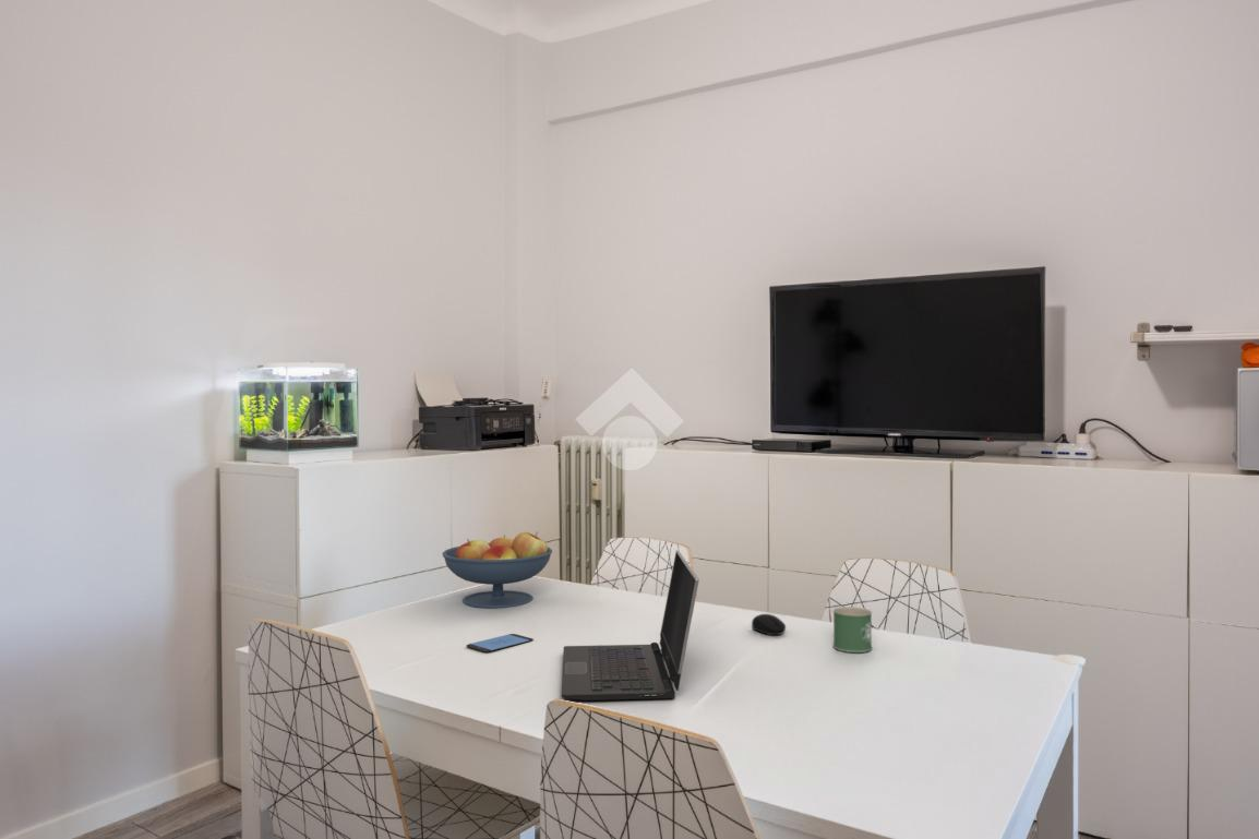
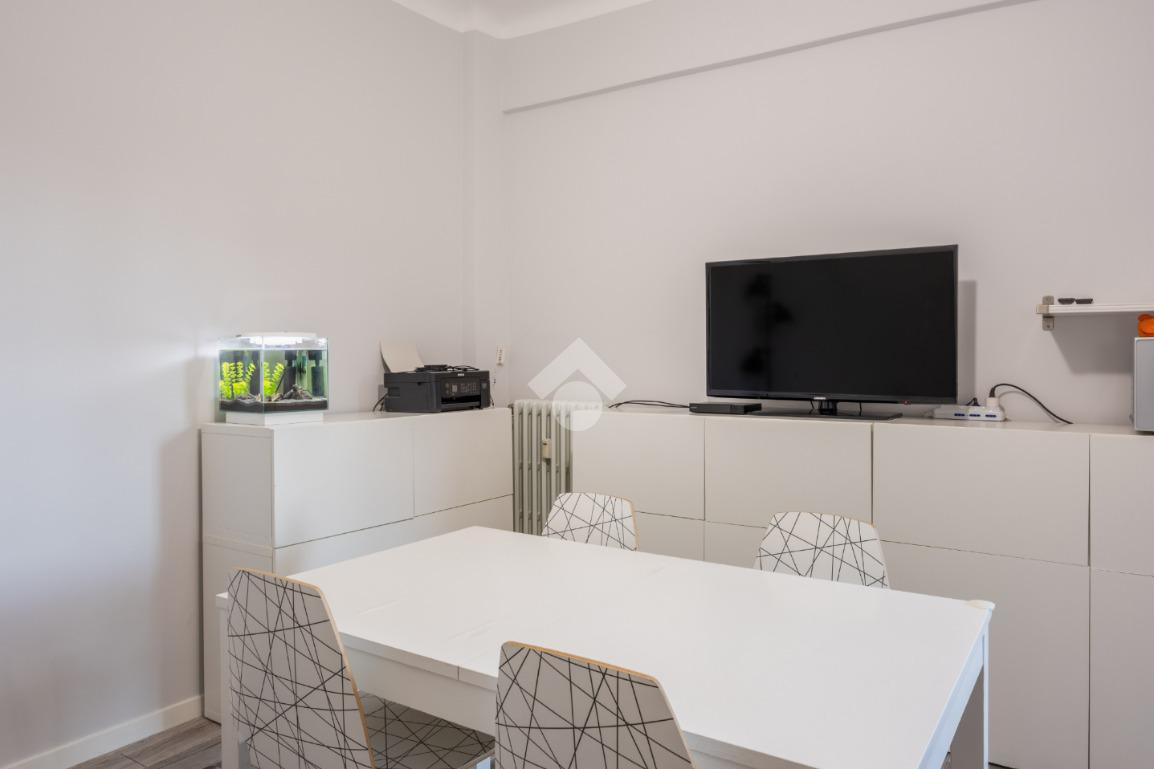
- computer mouse (768, 623)
- fruit bowl (497, 566)
- smartphone (500, 642)
- laptop computer (625, 645)
- mug (855, 627)
